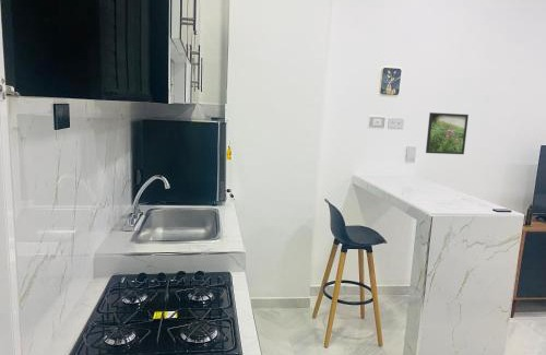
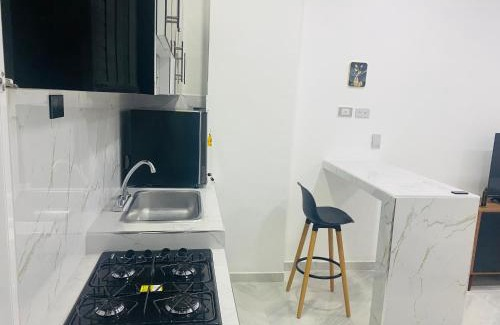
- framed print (447, 133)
